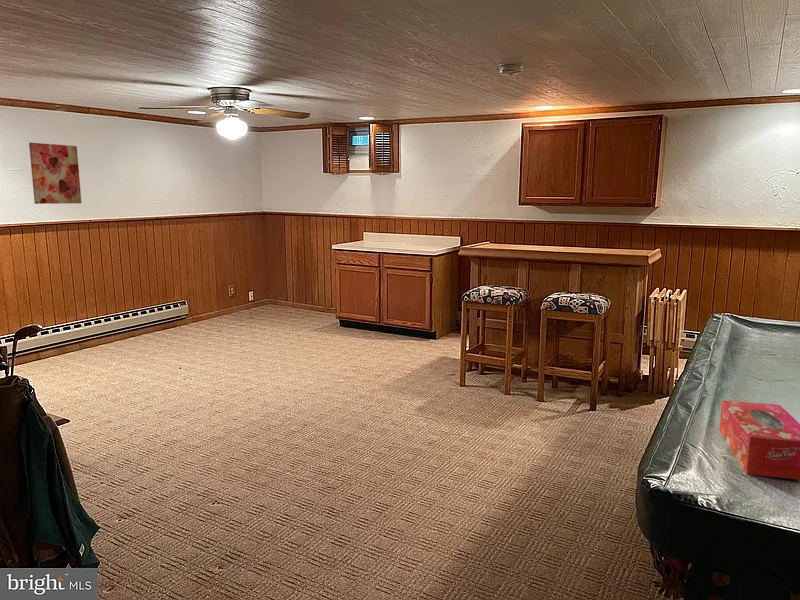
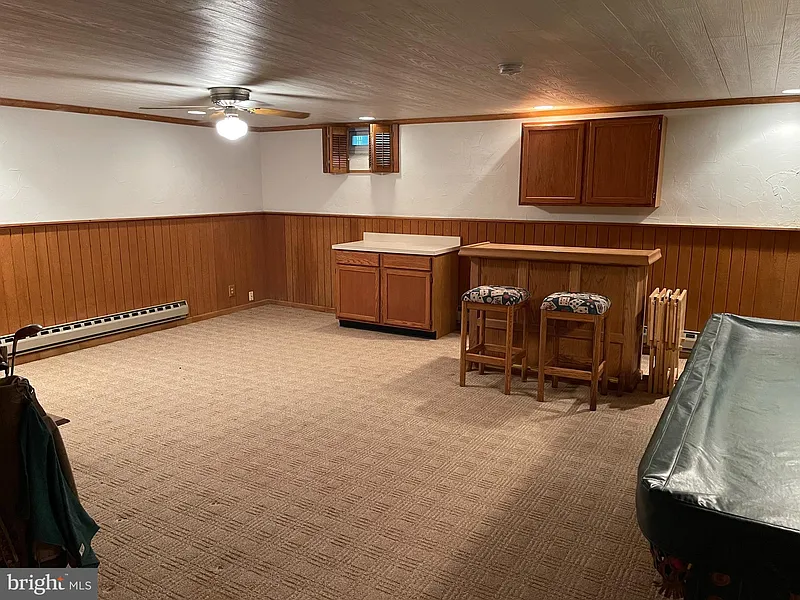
- wall art (56, 174)
- tissue box (764, 437)
